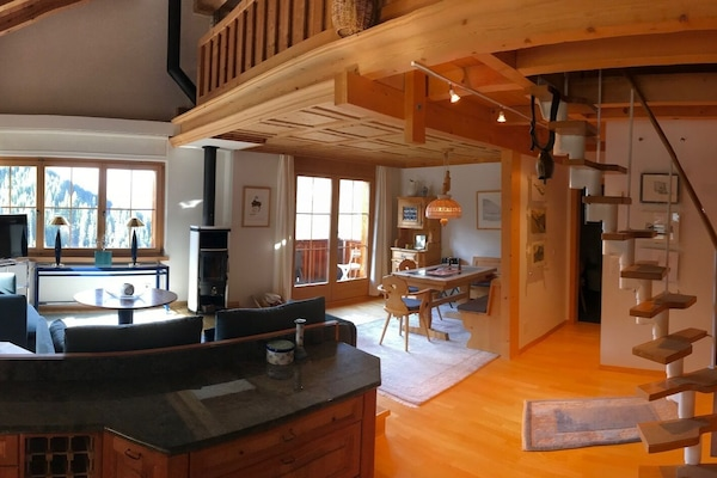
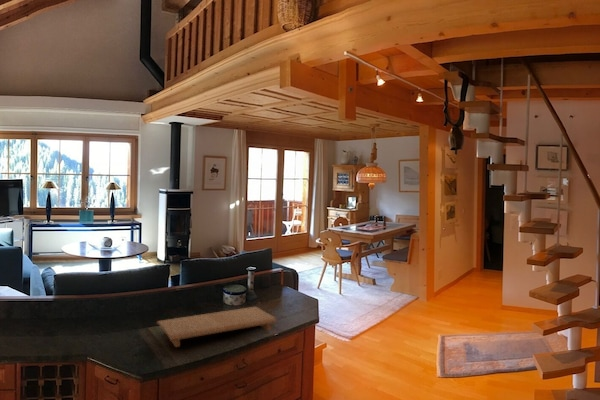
+ cutting board (217, 325)
